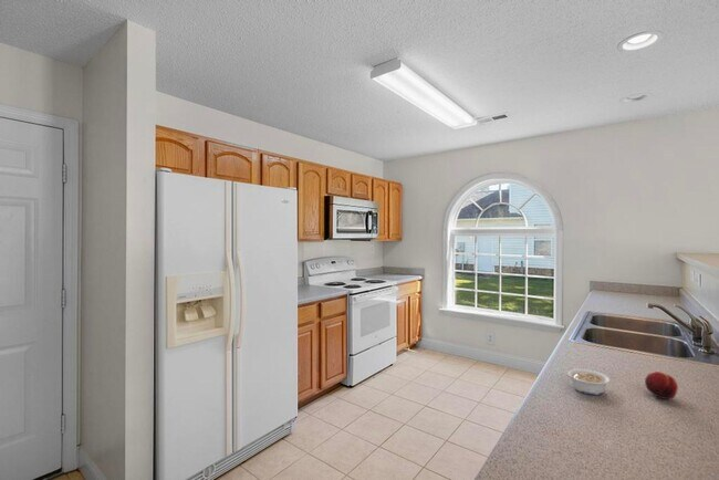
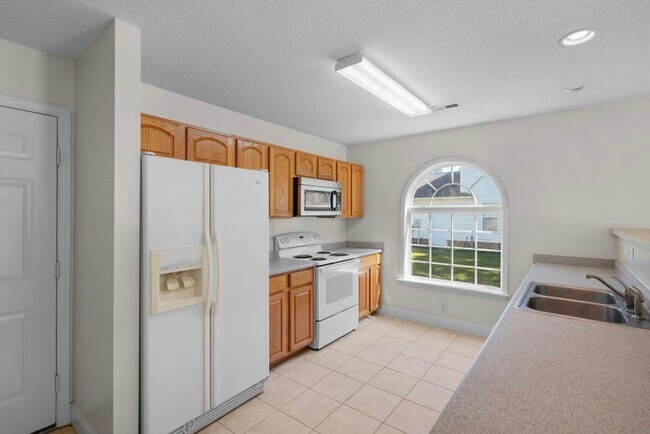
- legume (587, 382)
- fruit (660, 384)
